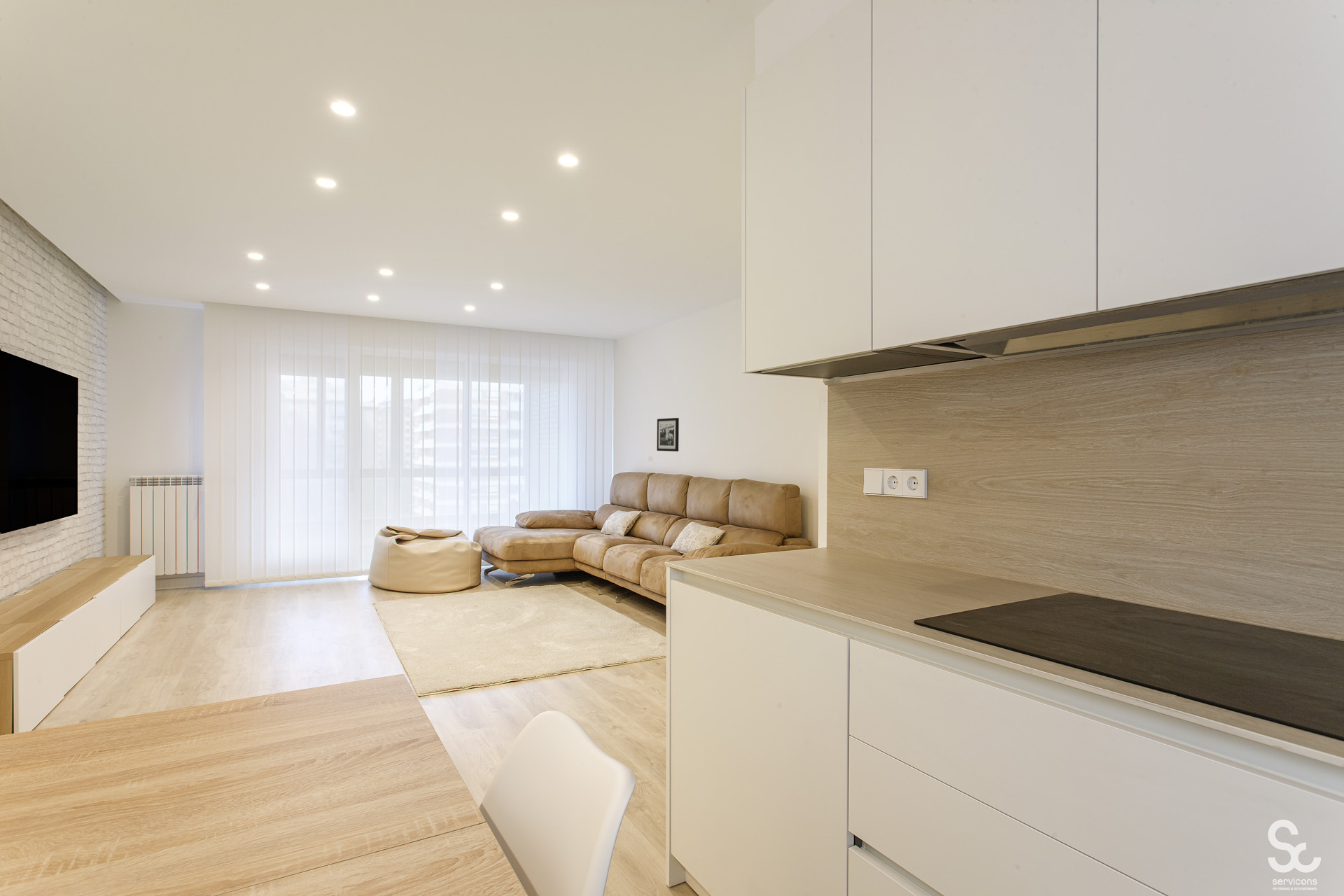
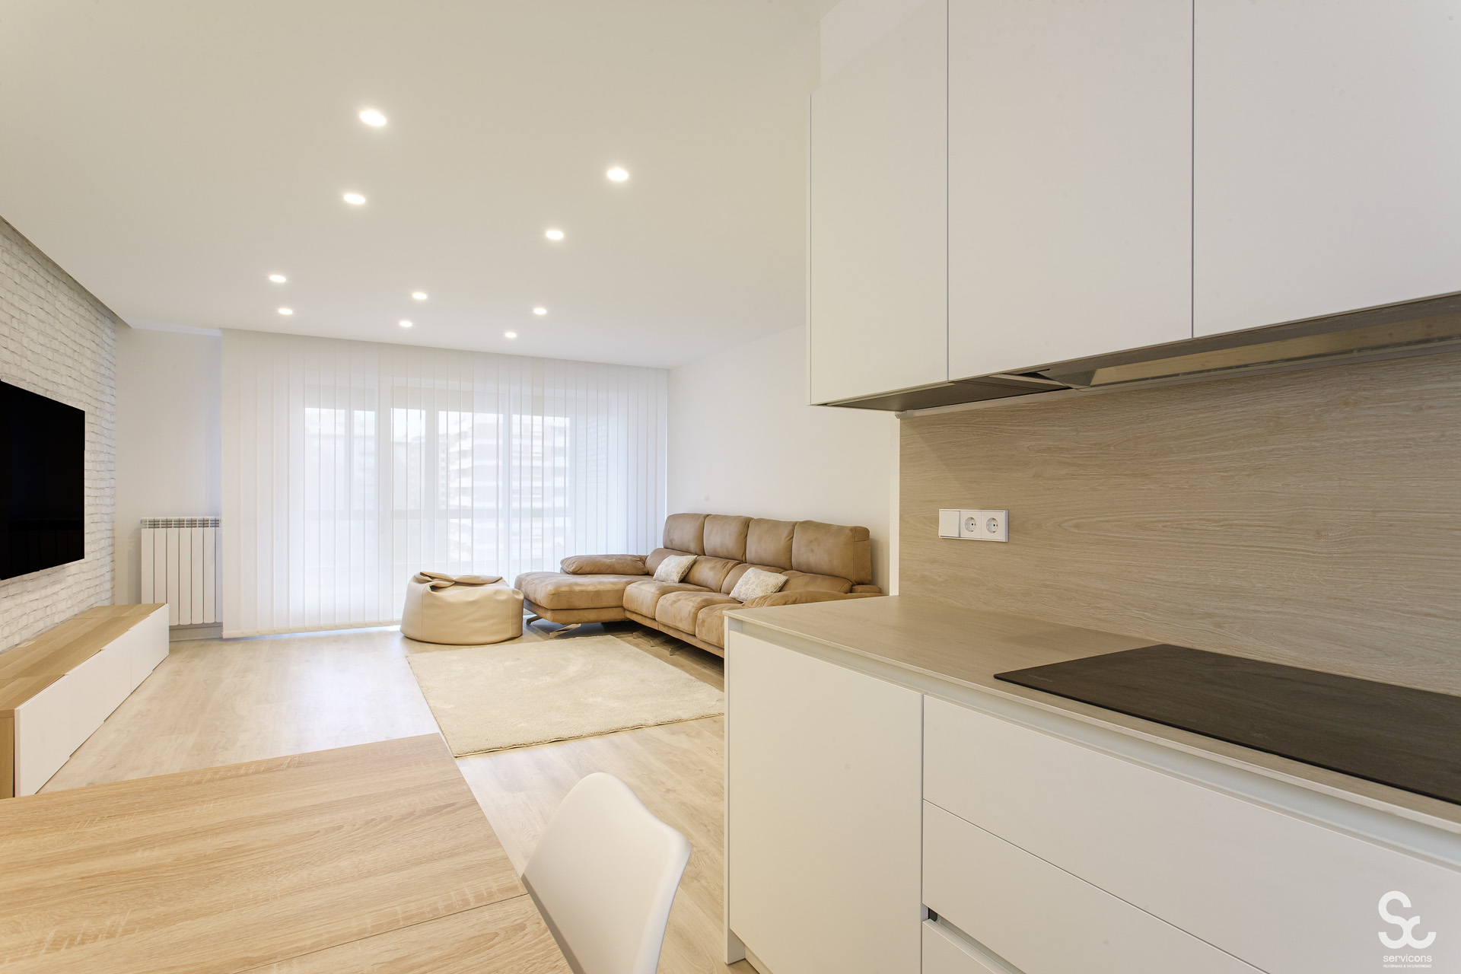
- picture frame (667, 435)
